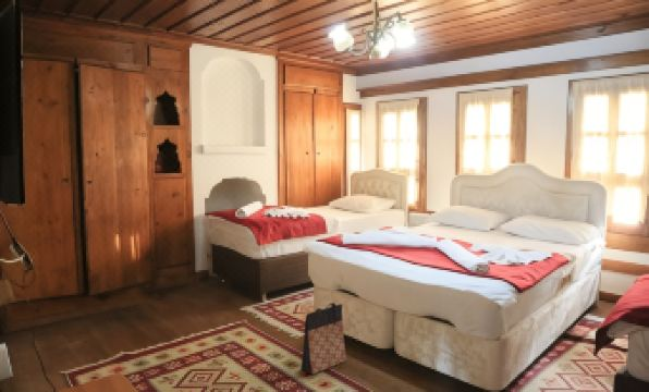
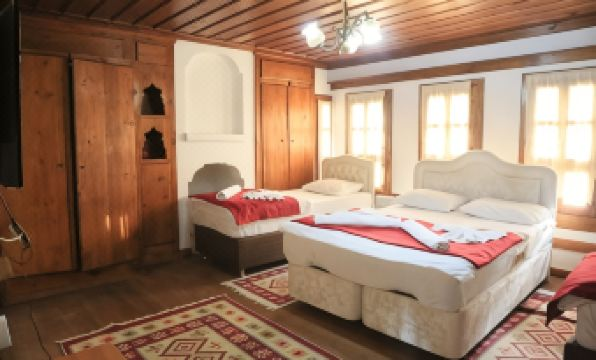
- bag (324, 334)
